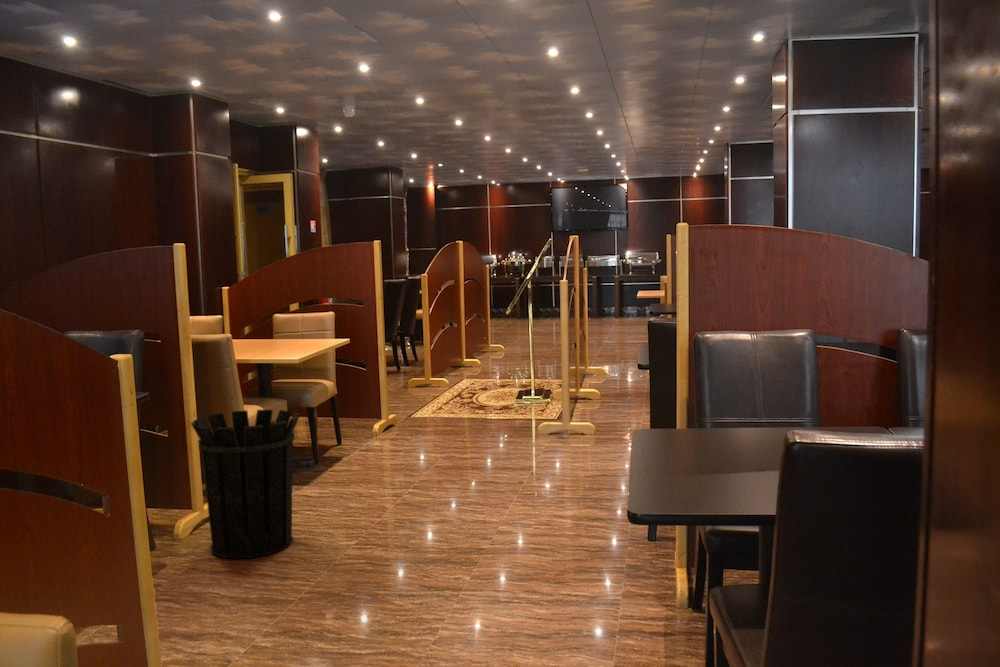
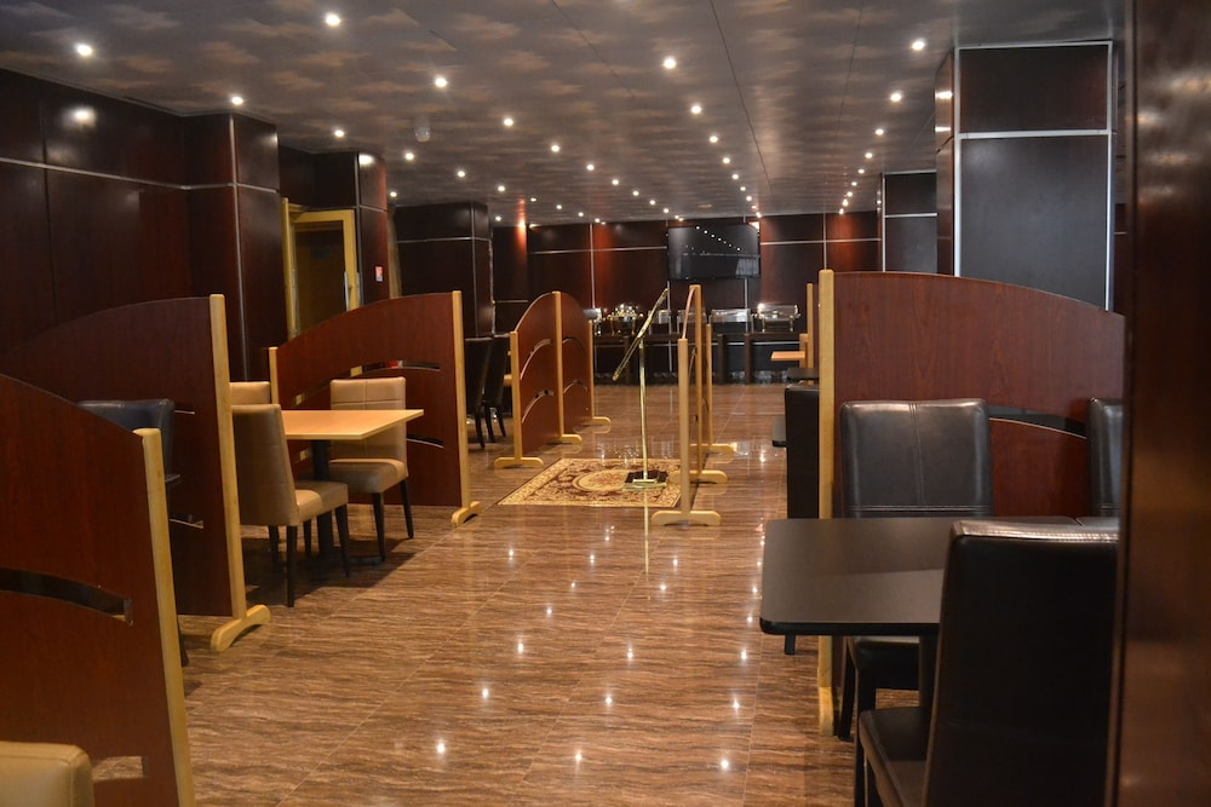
- waste bin (249, 481)
